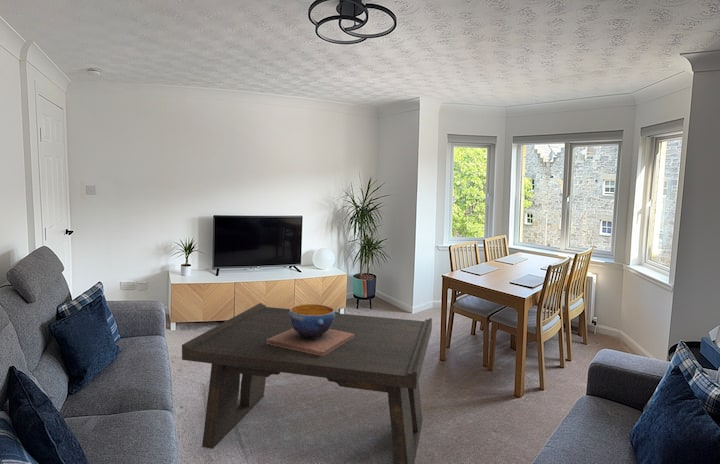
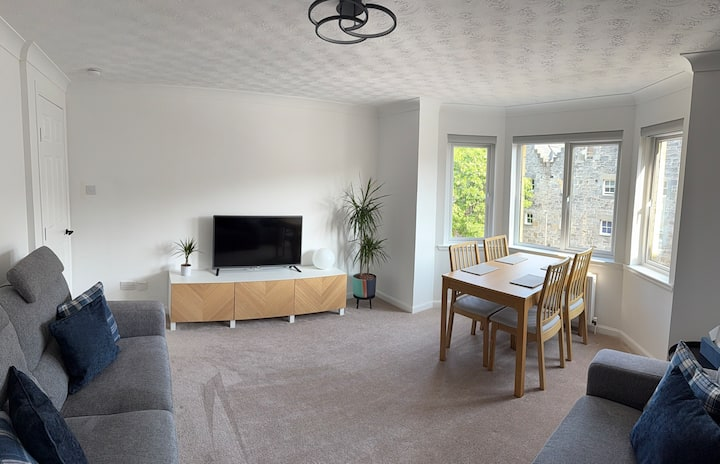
- decorative bowl (312, 324)
- coffee table (323, 377)
